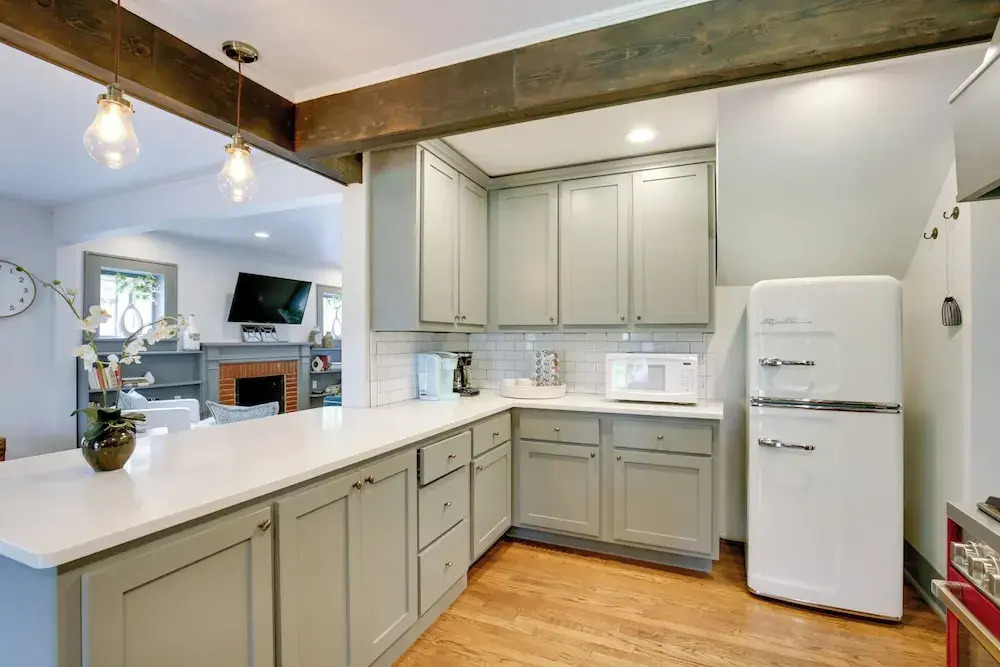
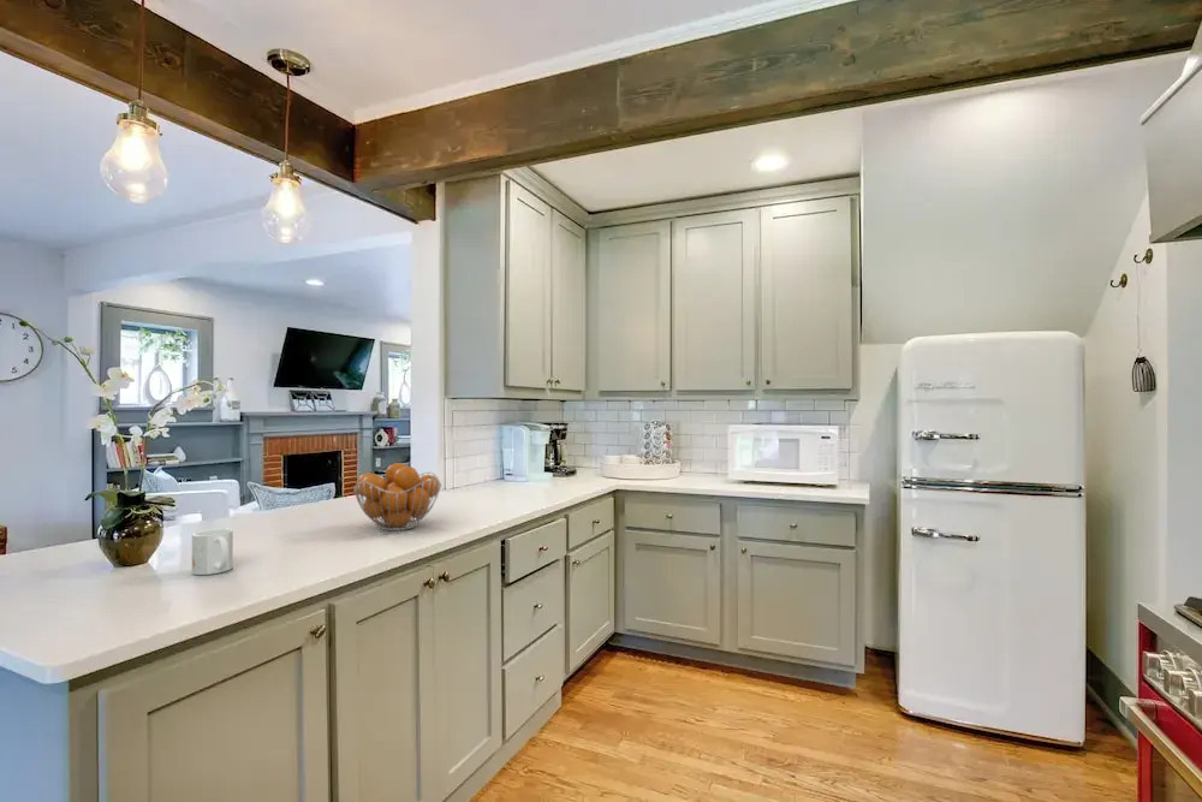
+ mug (215, 552)
+ fruit basket (398, 495)
